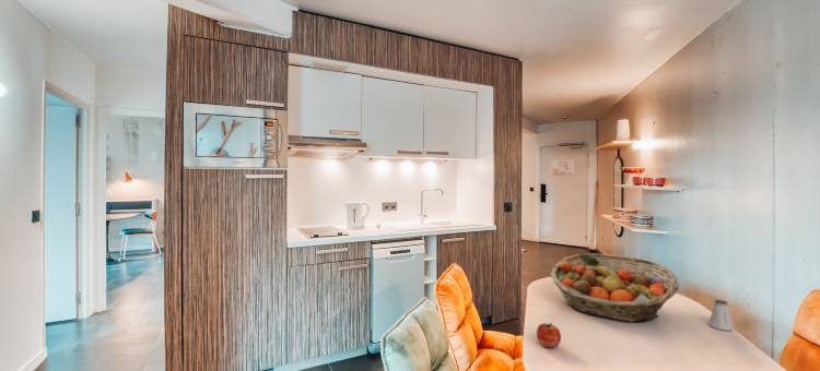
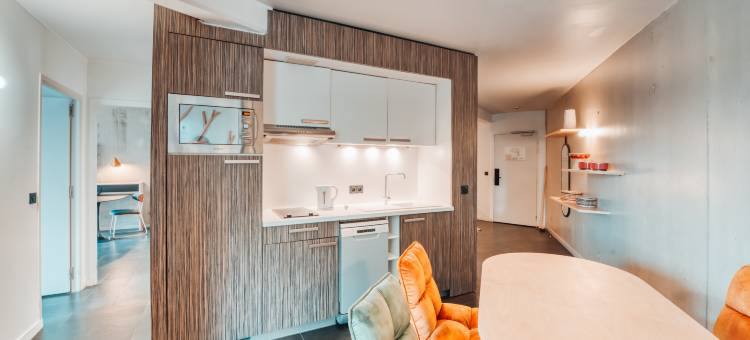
- fruit basket (609, 284)
- saltshaker (721, 313)
- apple (548, 334)
